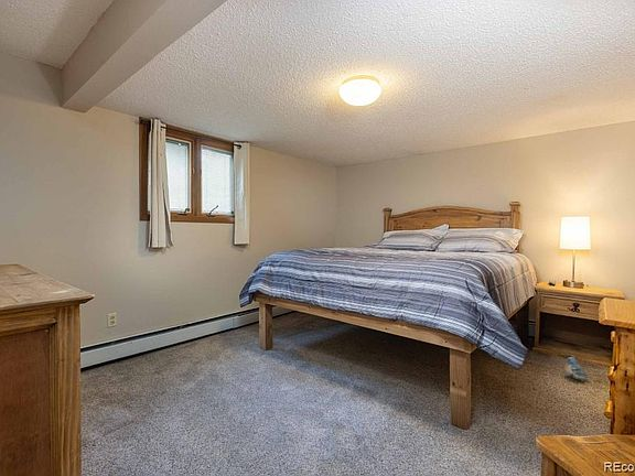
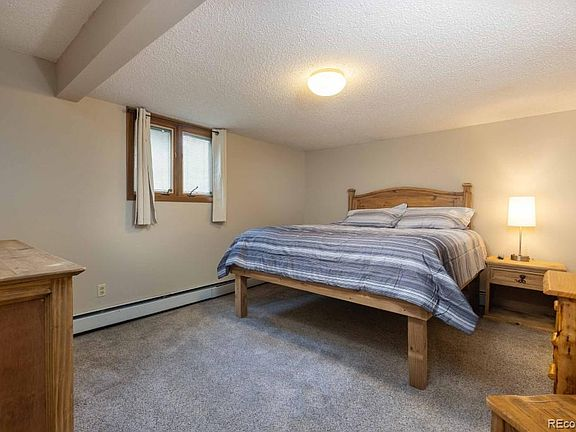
- plush toy (574, 368)
